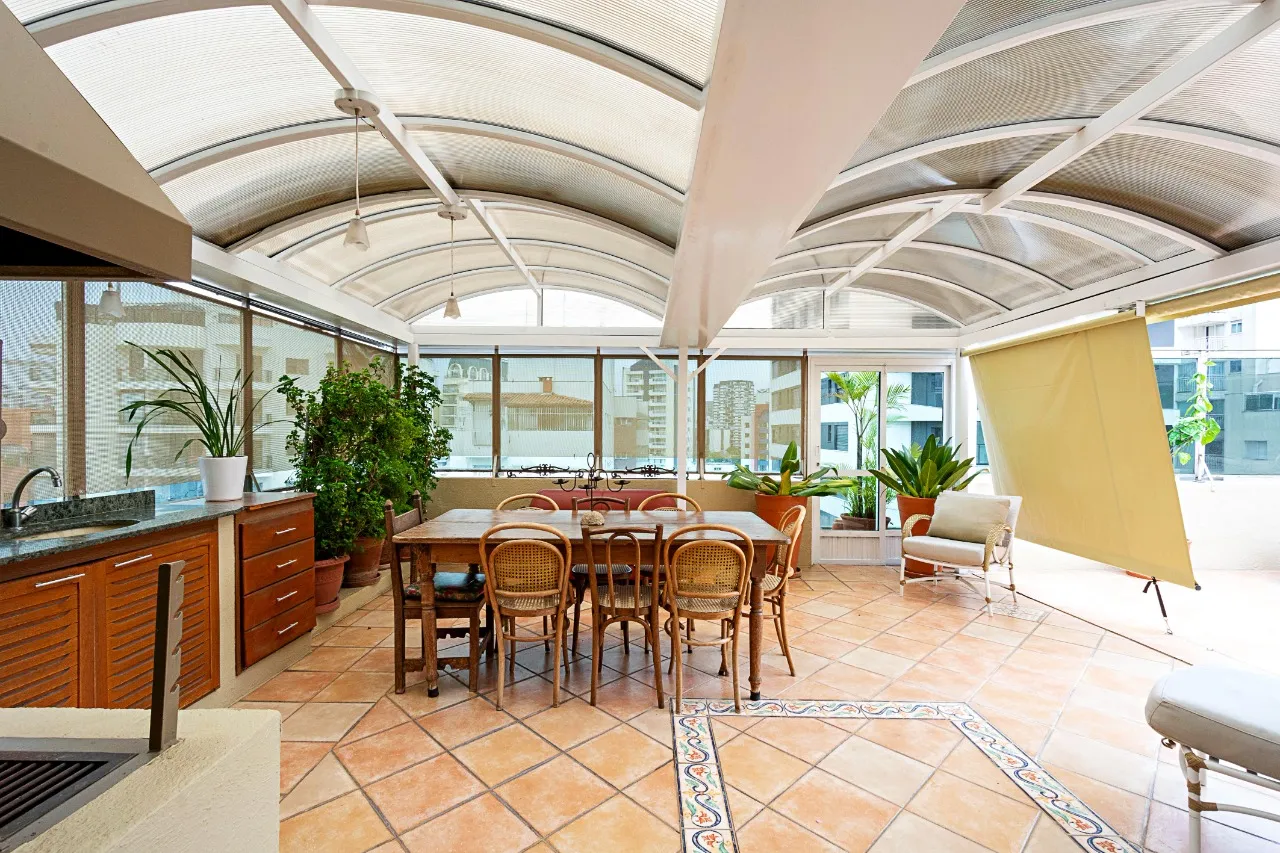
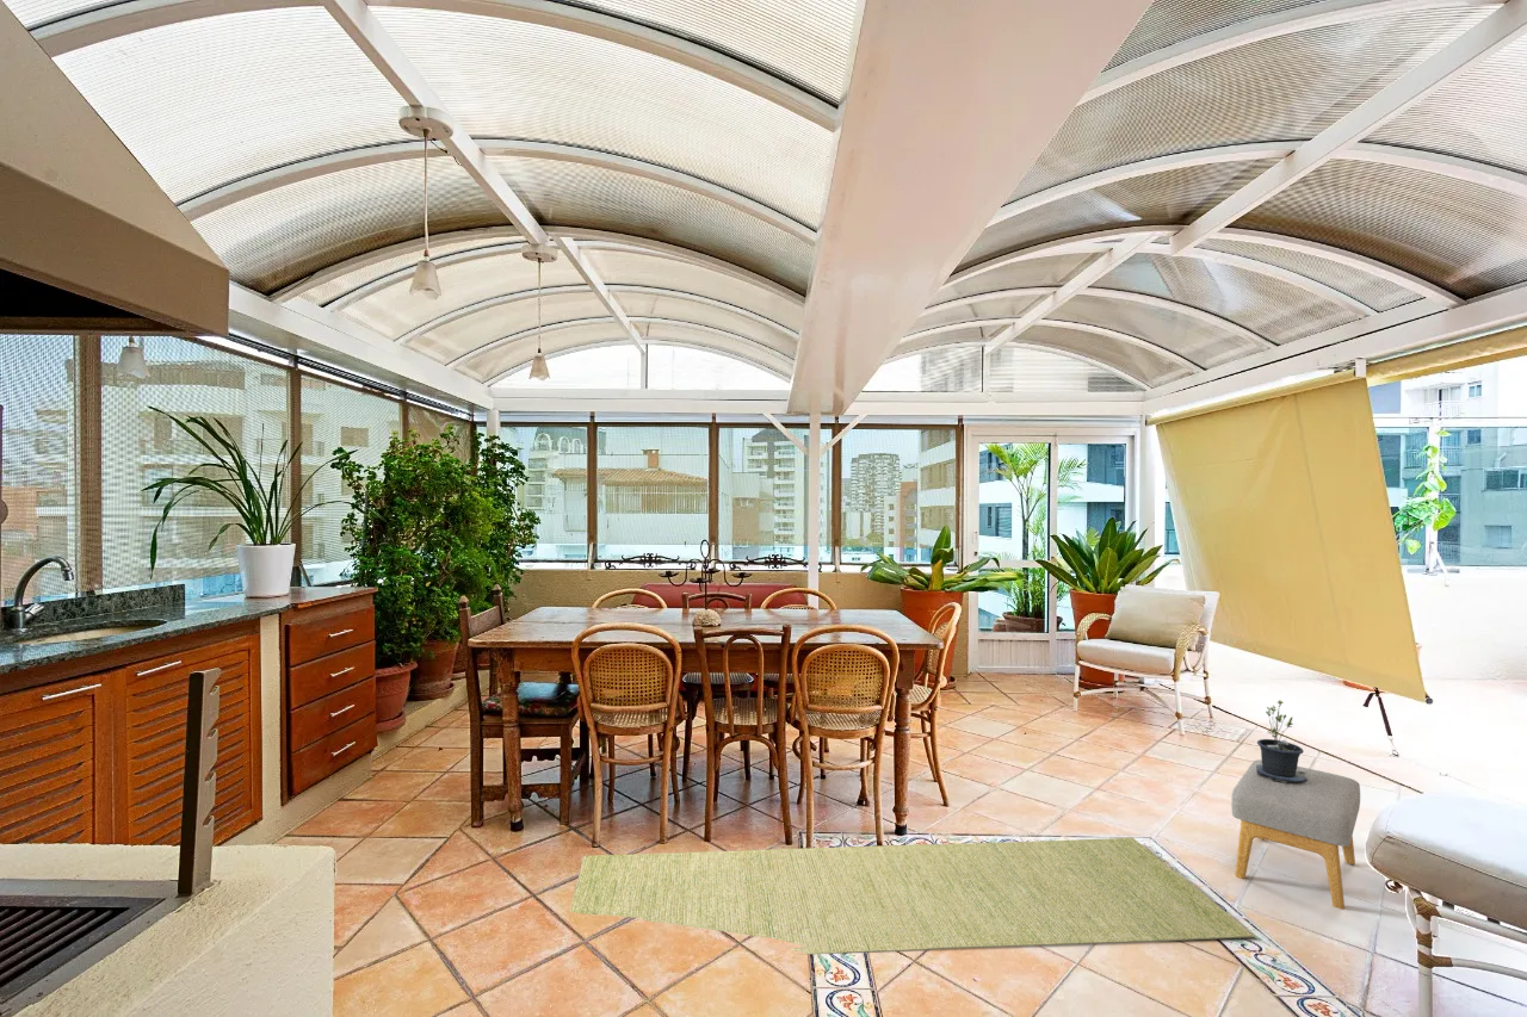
+ footstool (1296, 825)
+ potted plant (1281, 740)
+ rug (885, 892)
